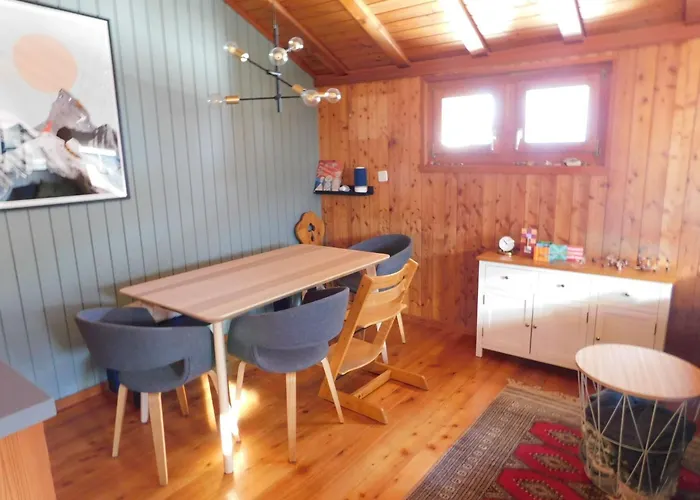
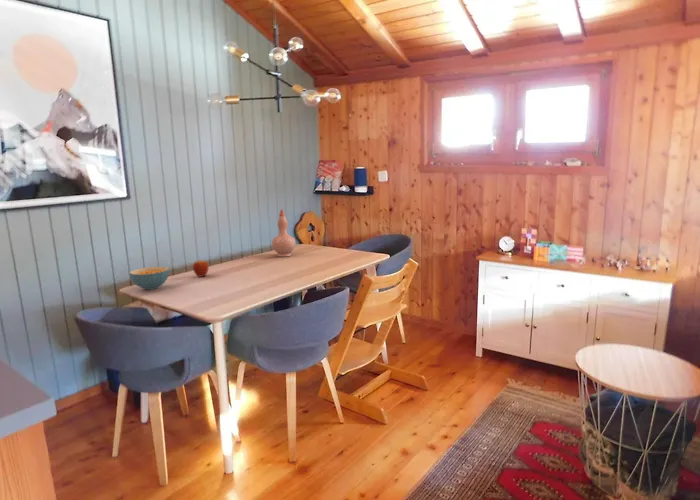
+ vase (283, 232)
+ cereal bowl (150, 279)
+ fruit (200, 267)
